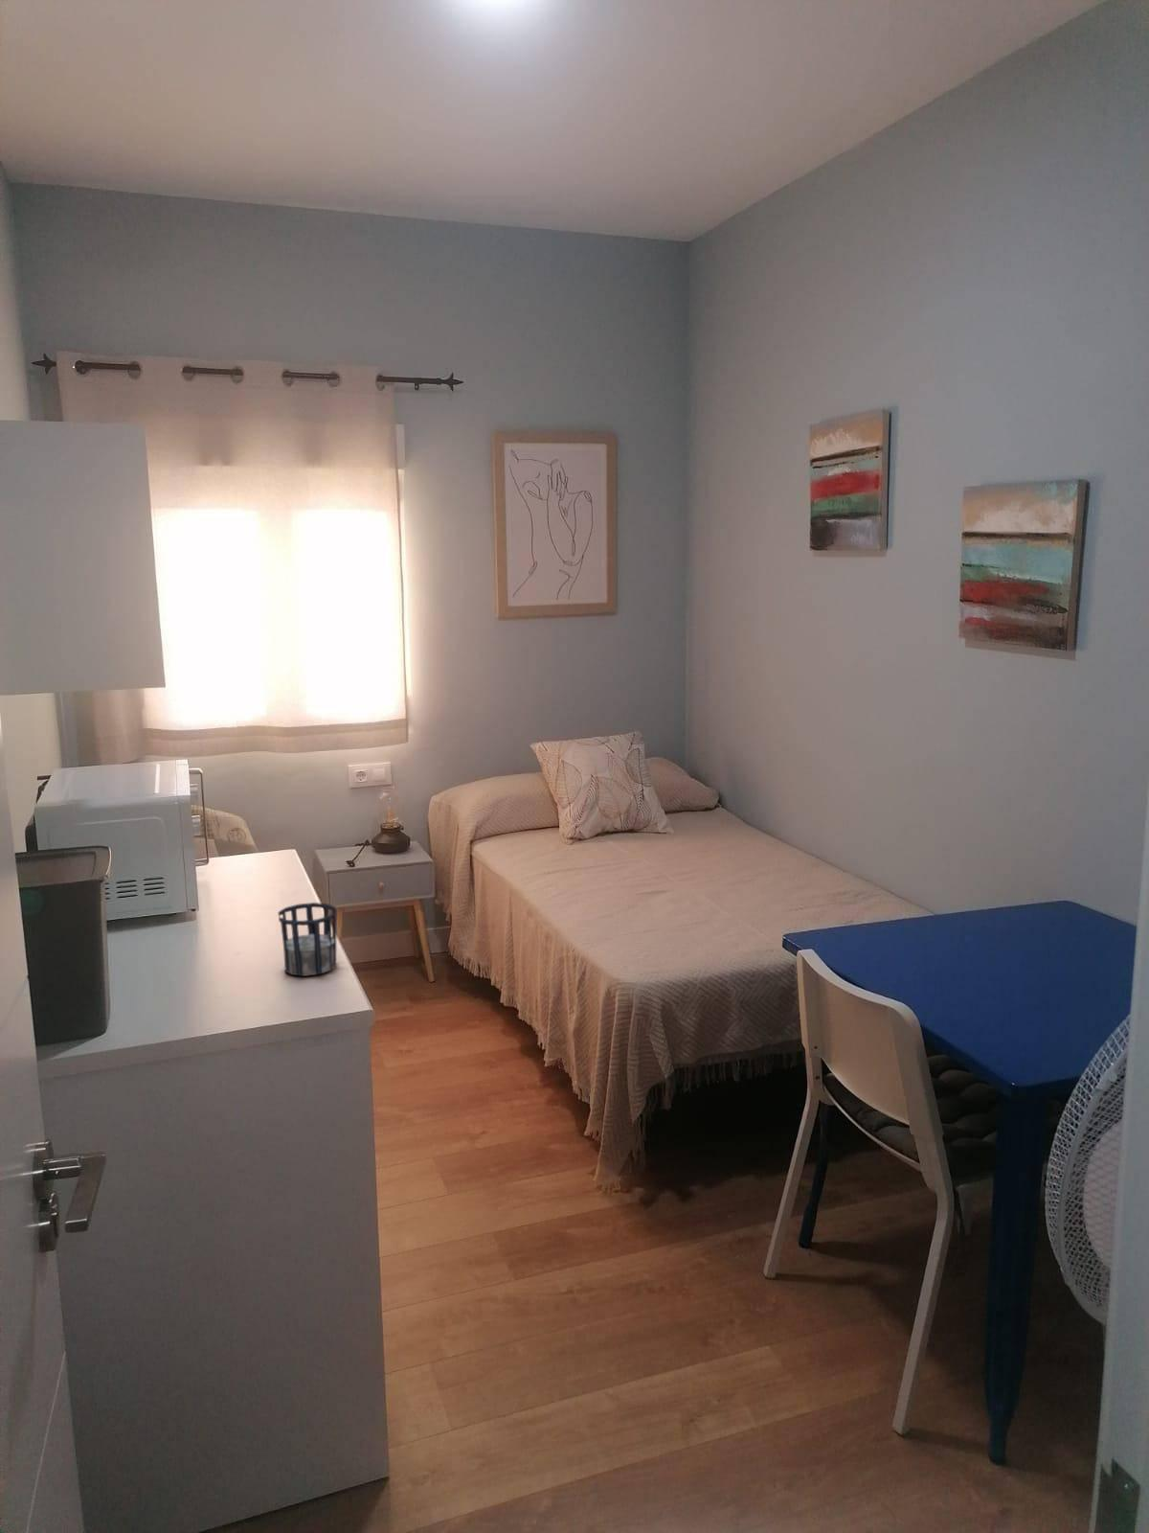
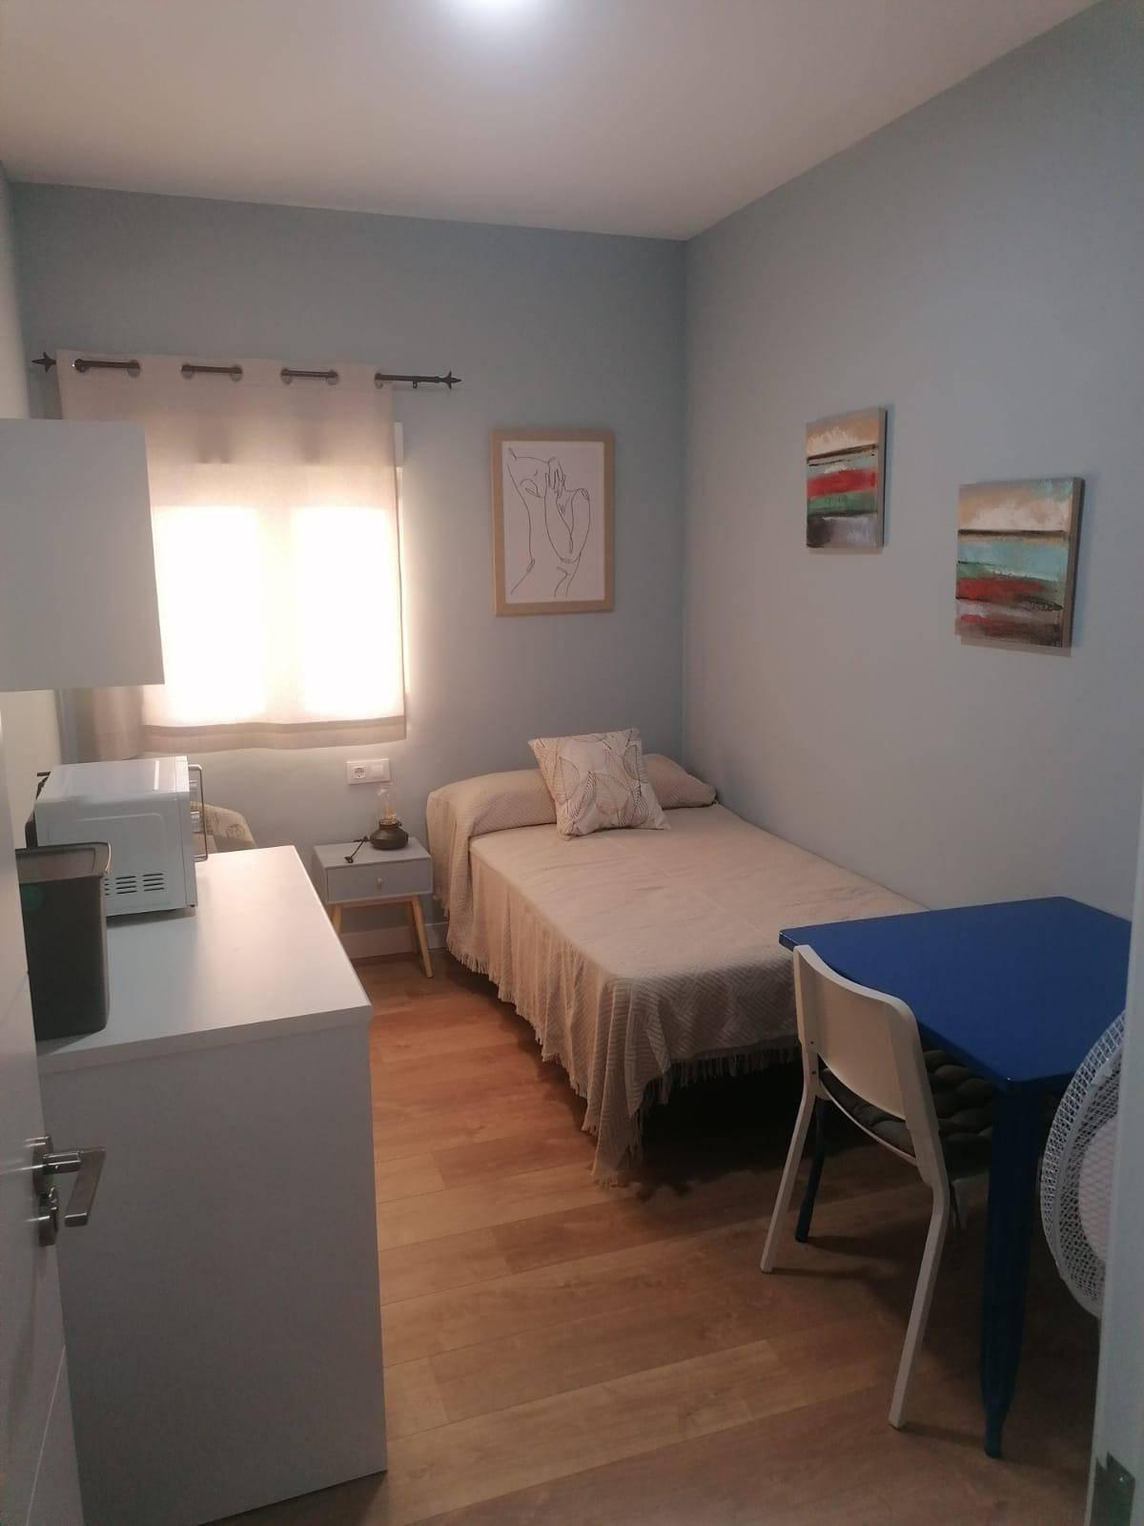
- cup (308, 939)
